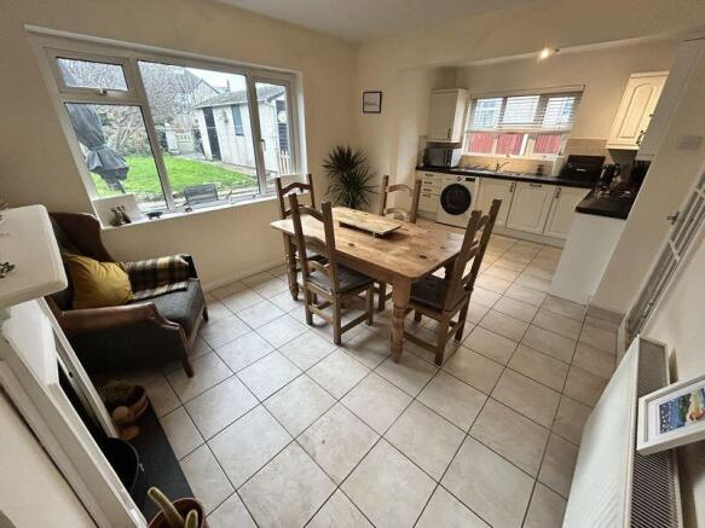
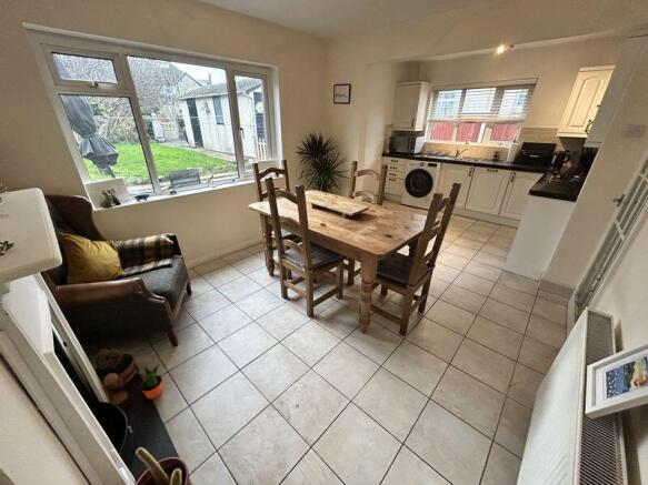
+ potted plant (151, 378)
